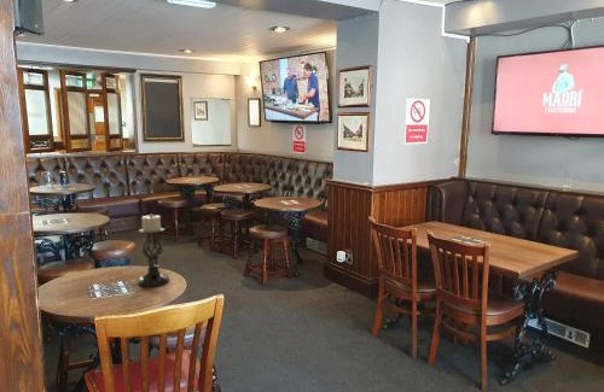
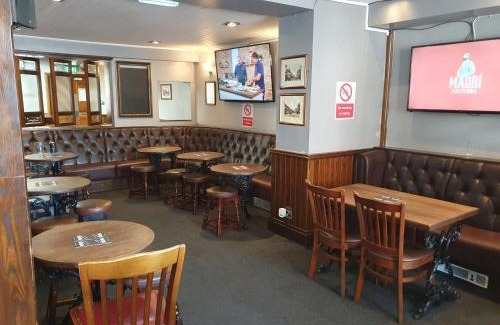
- candle holder (152, 248)
